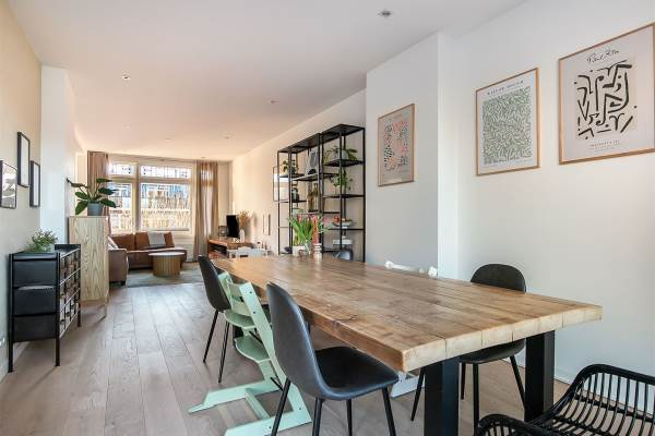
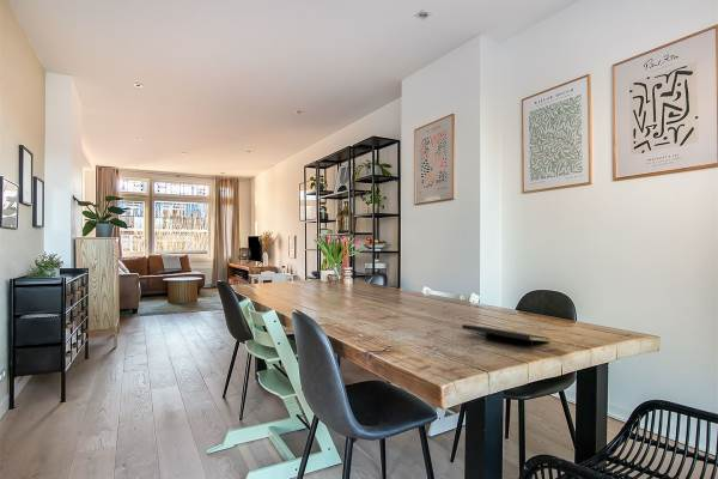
+ notepad (505, 333)
